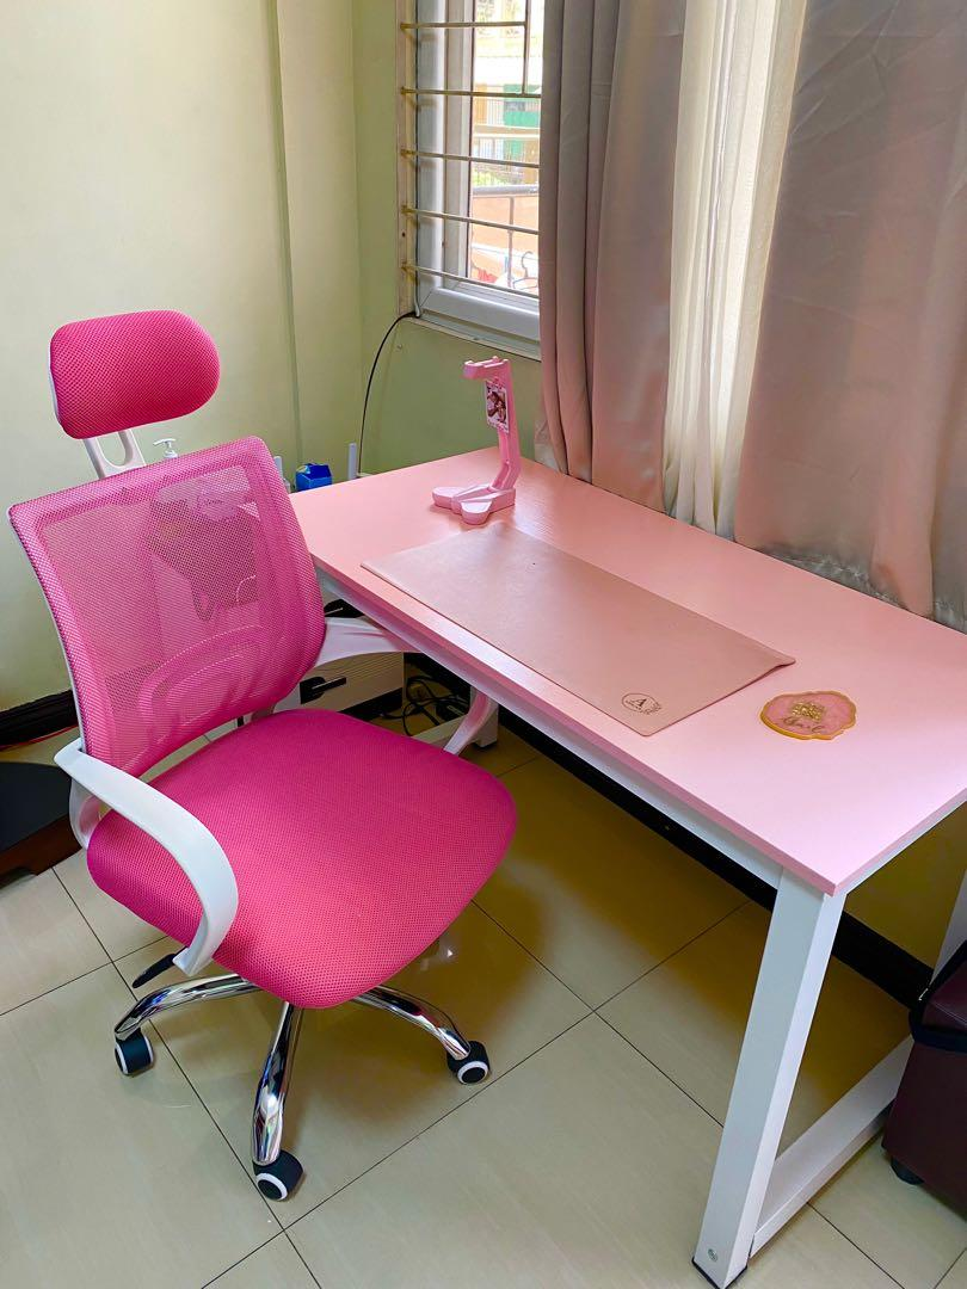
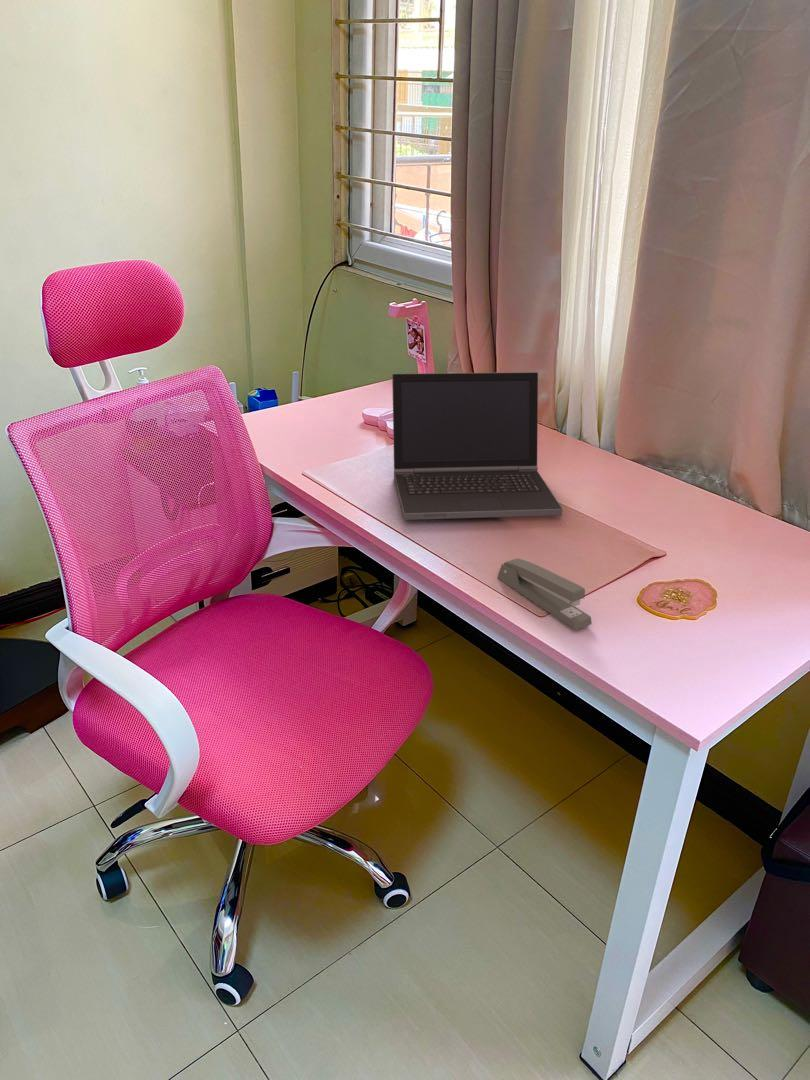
+ laptop computer (474, 442)
+ stapler (544, 585)
